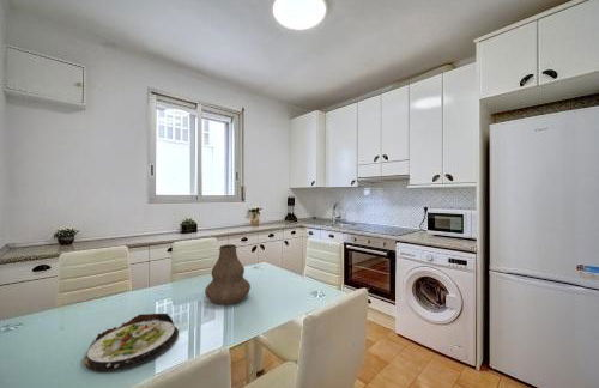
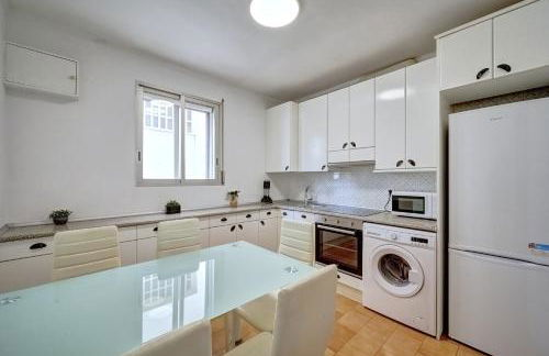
- salad plate (134, 338)
- vase (228, 272)
